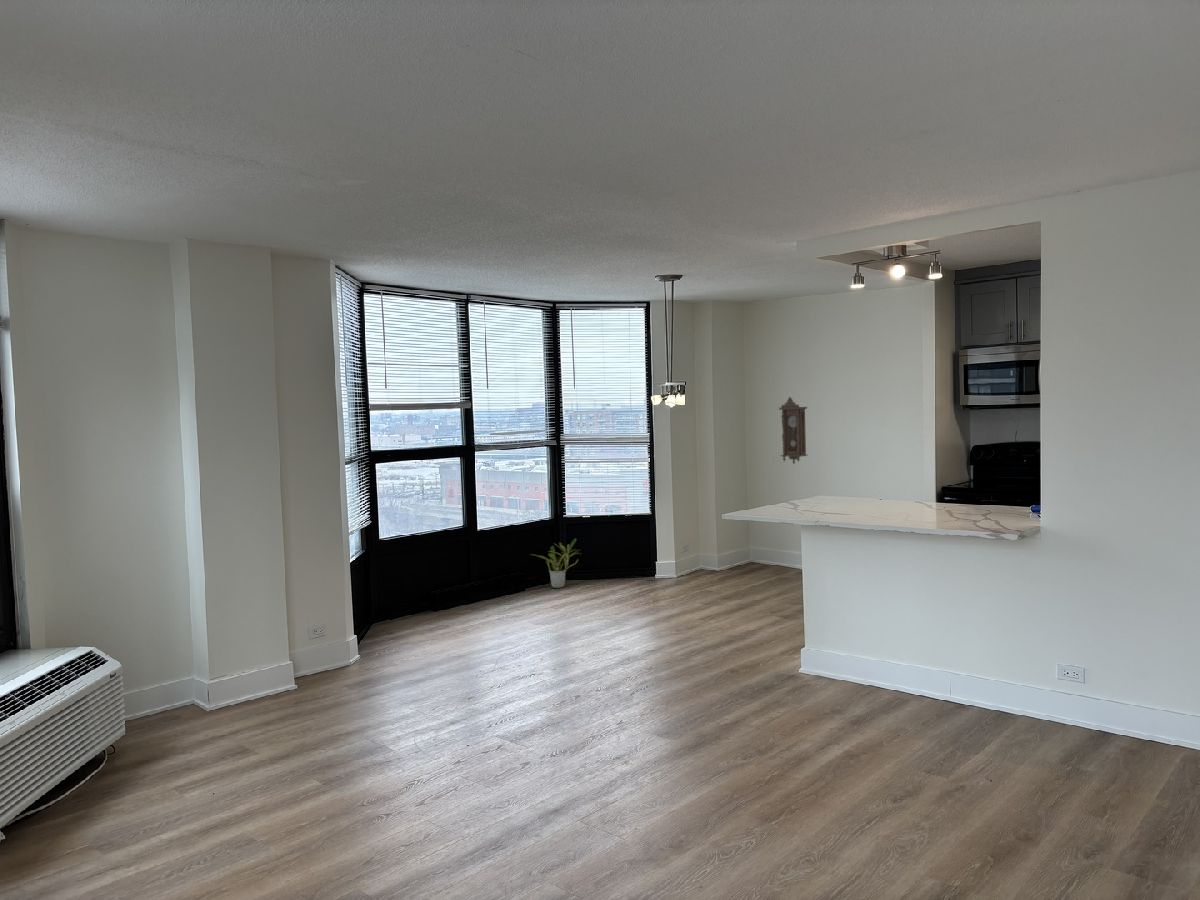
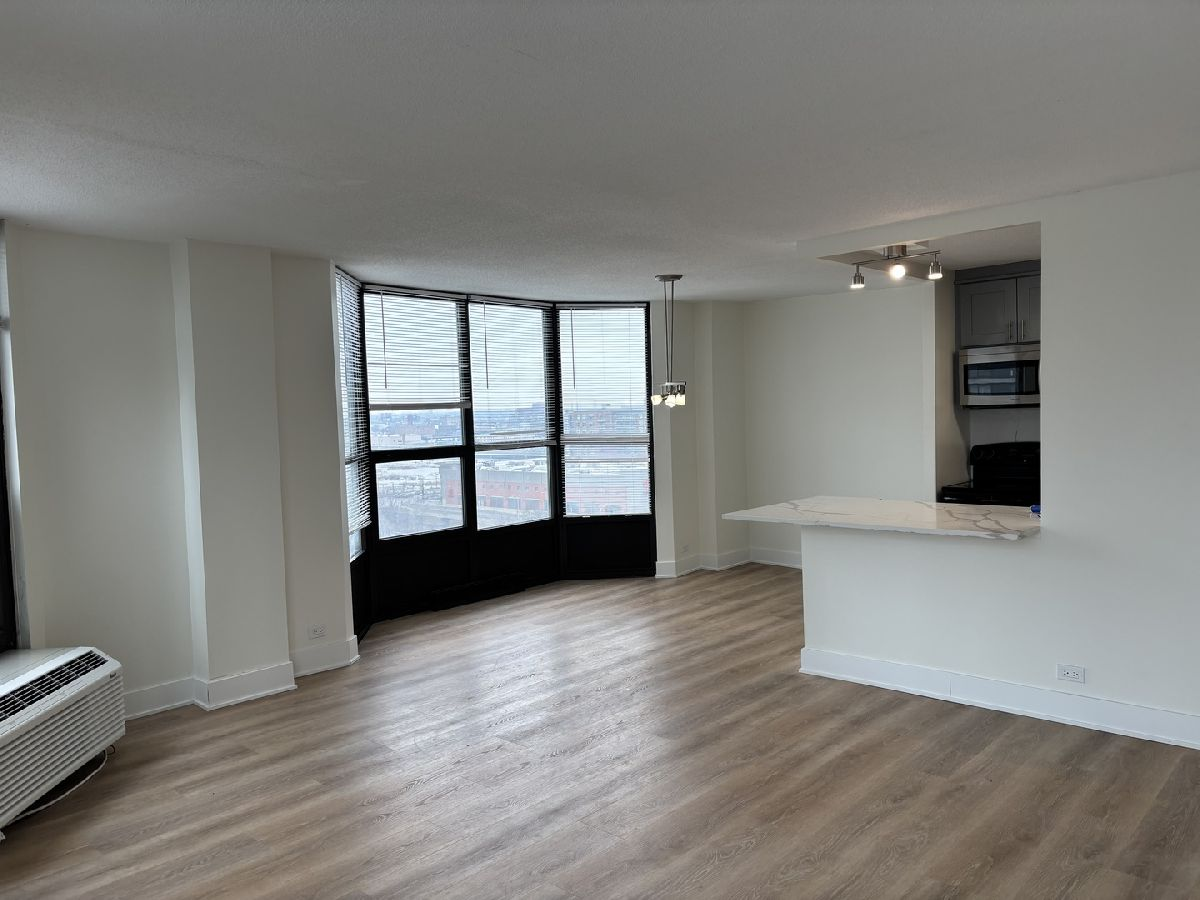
- potted plant (562, 563)
- pendulum clock (793, 430)
